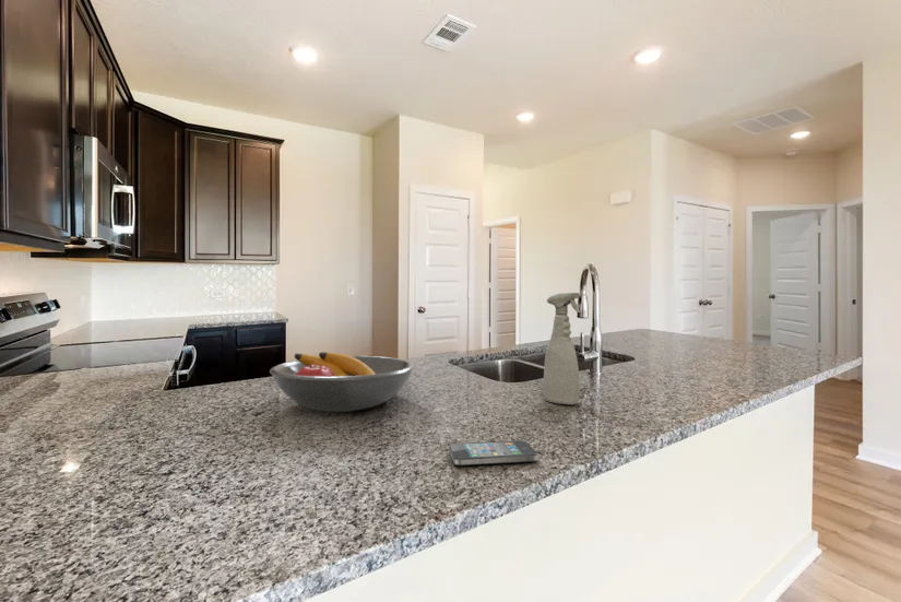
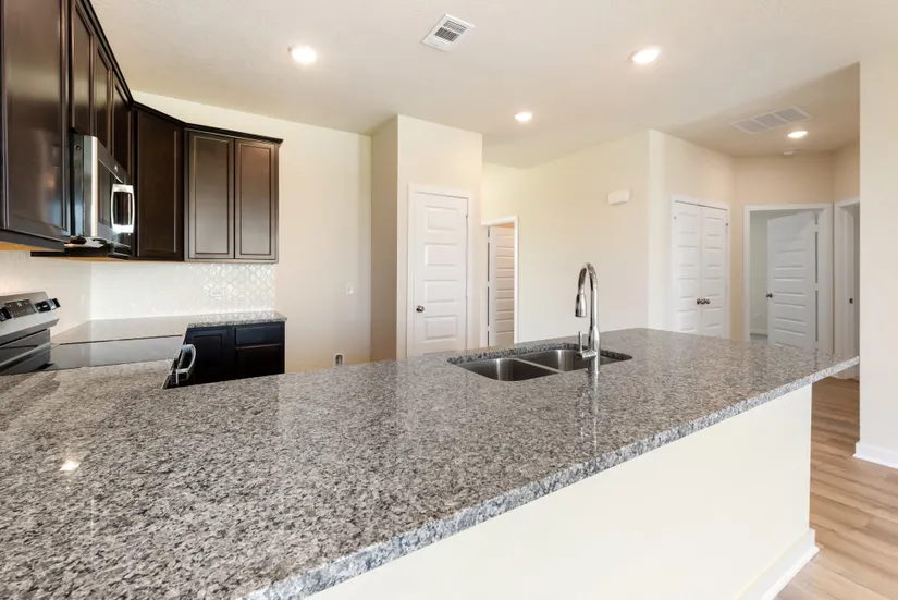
- spray bottle (560, 346)
- fruit bowl (344, 379)
- smartphone (491, 452)
